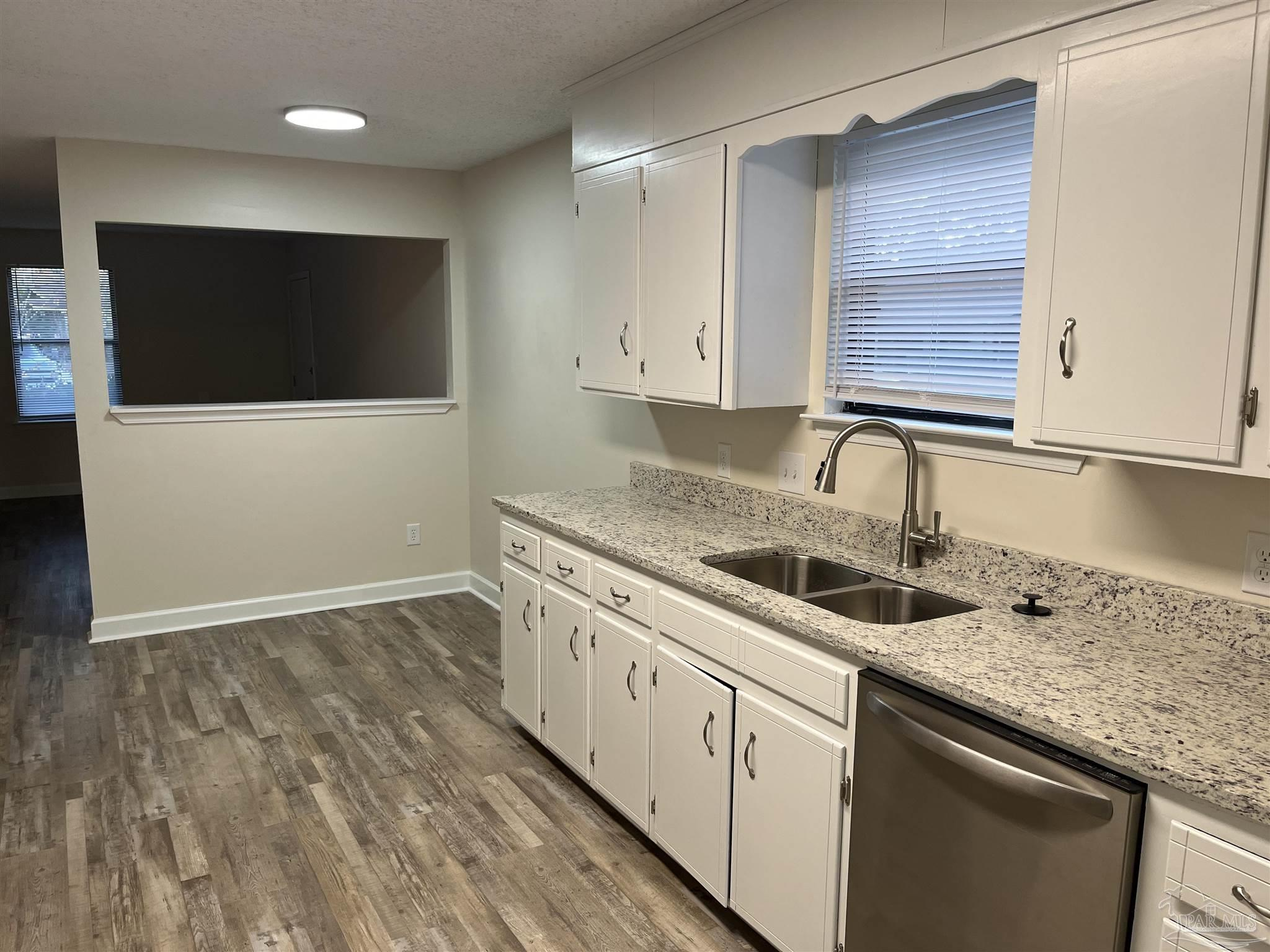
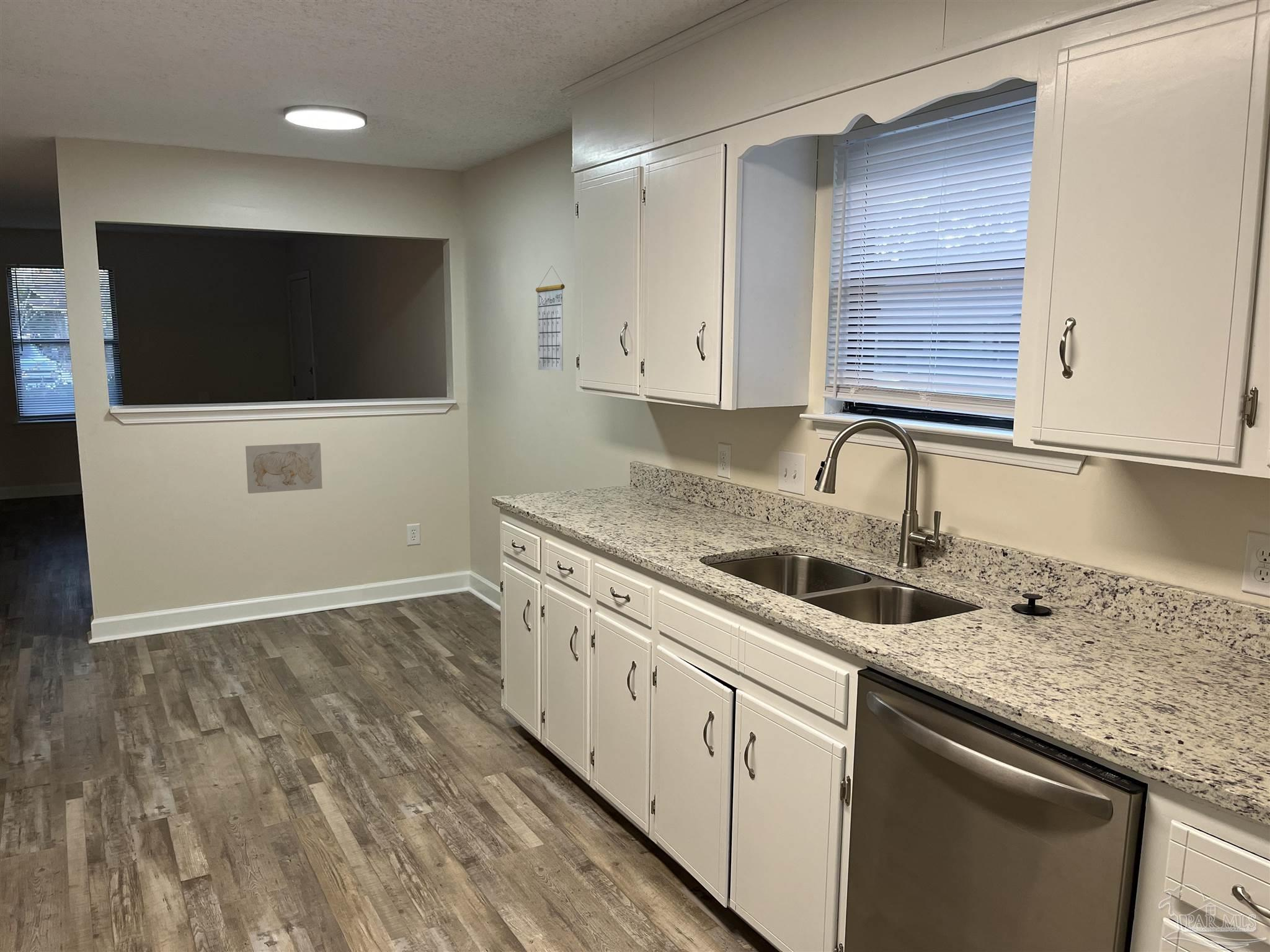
+ calendar (550, 318)
+ wall art (284, 467)
